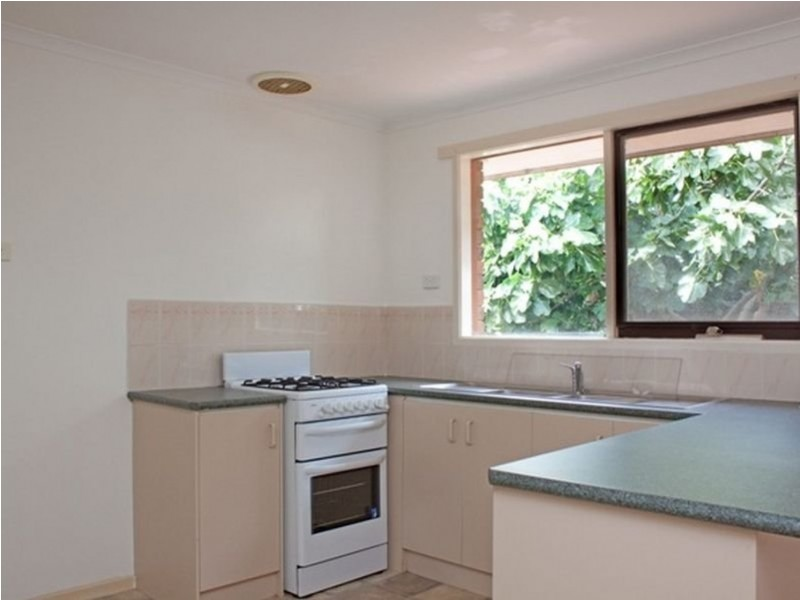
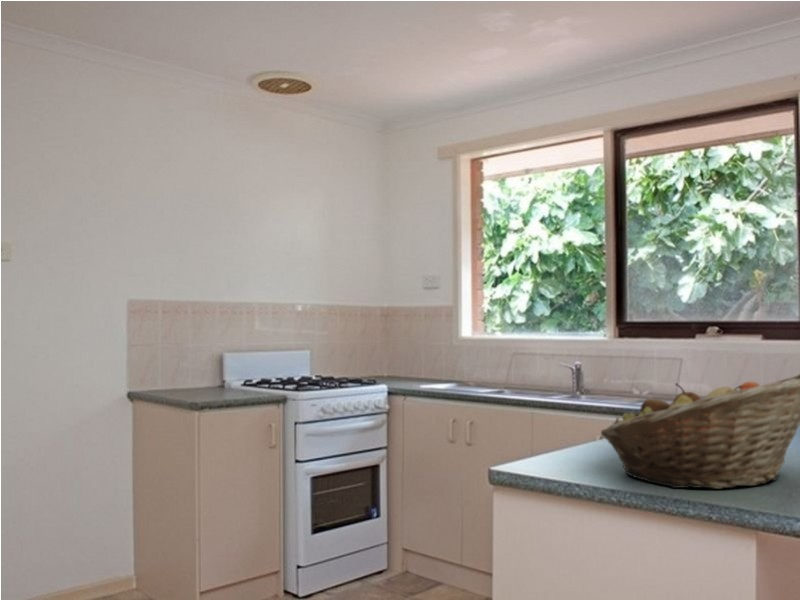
+ fruit basket (710, 422)
